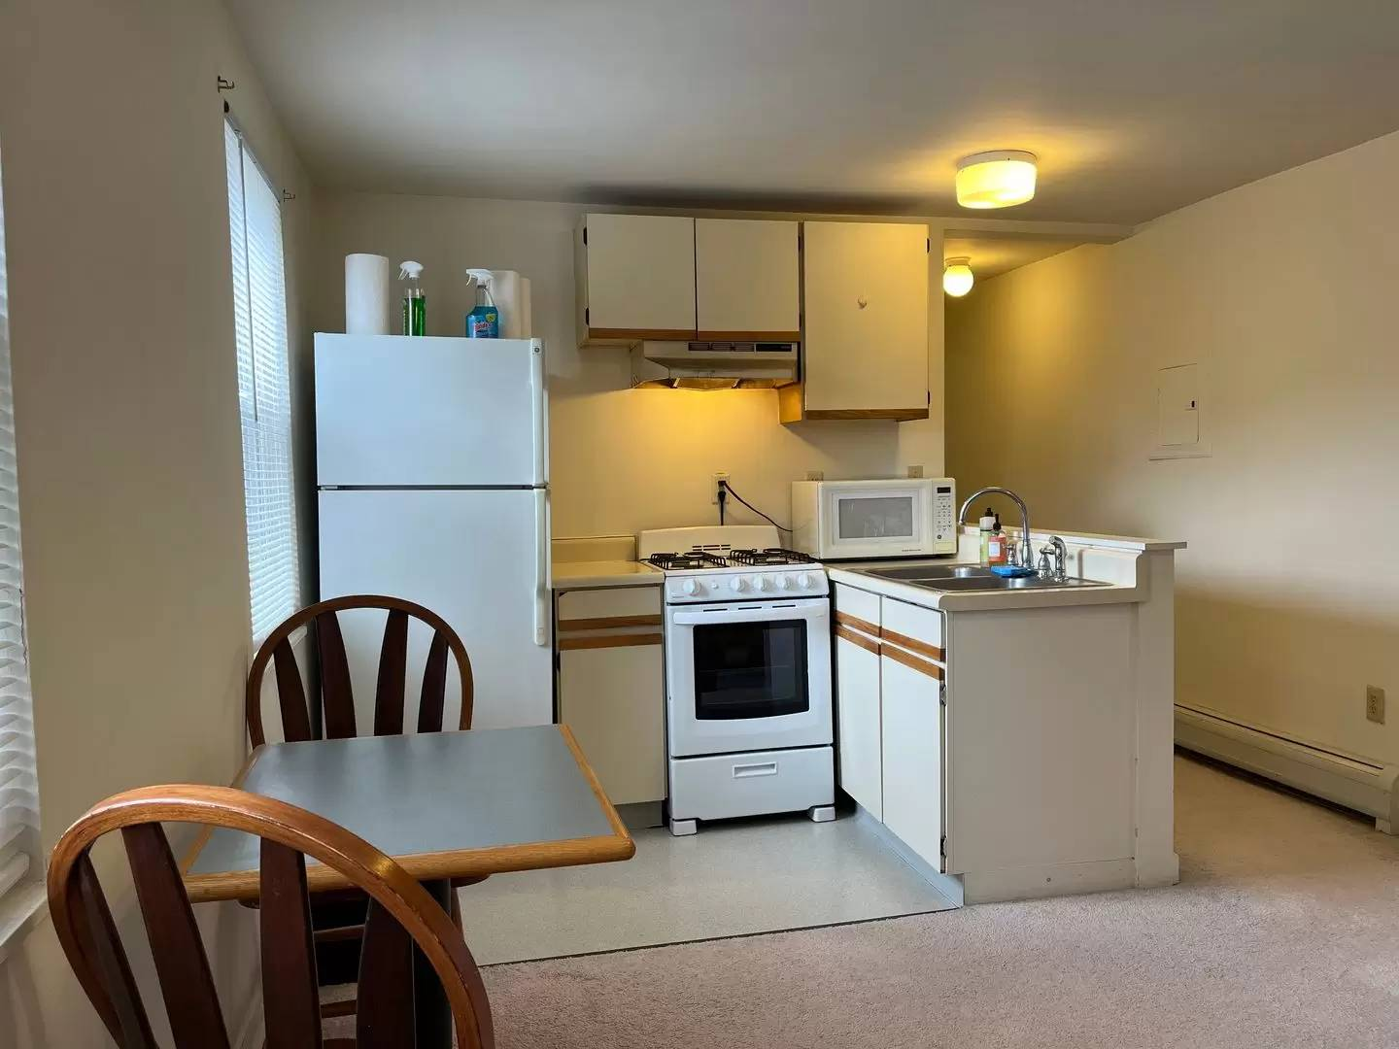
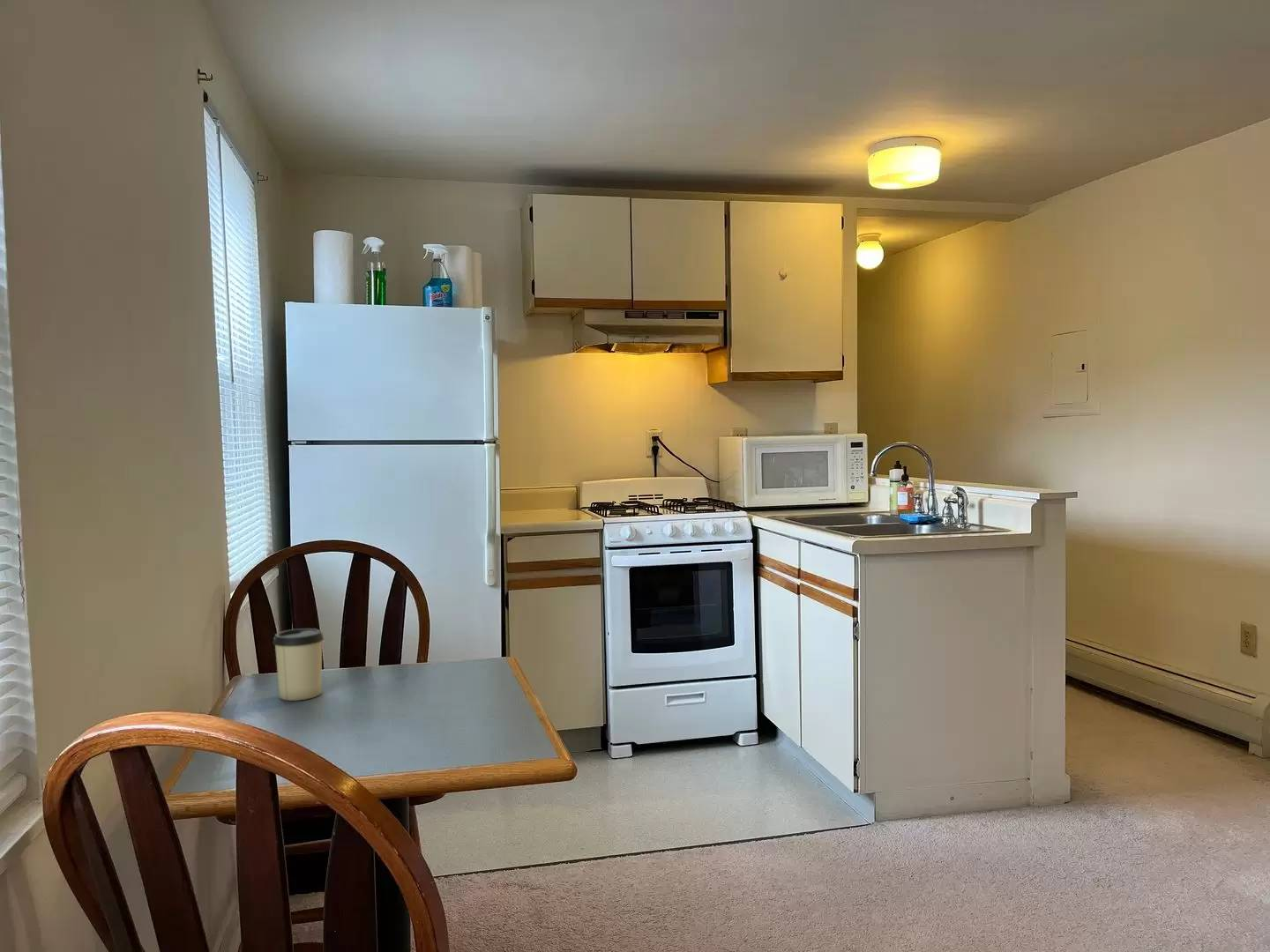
+ cup (299, 664)
